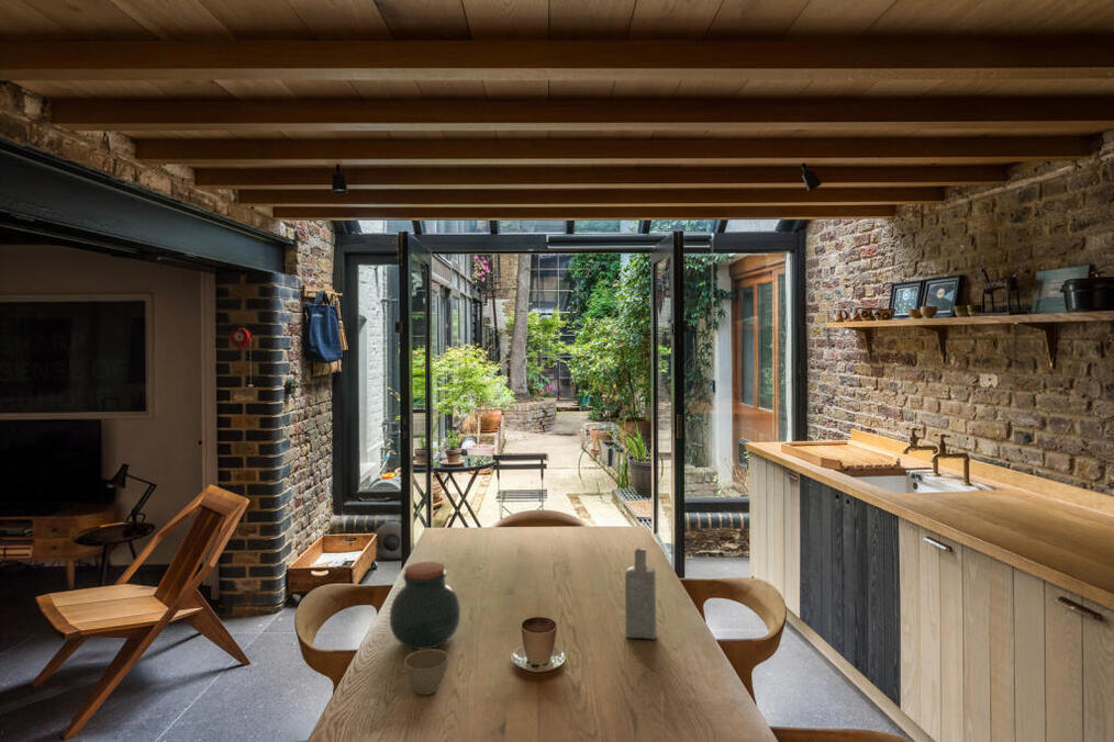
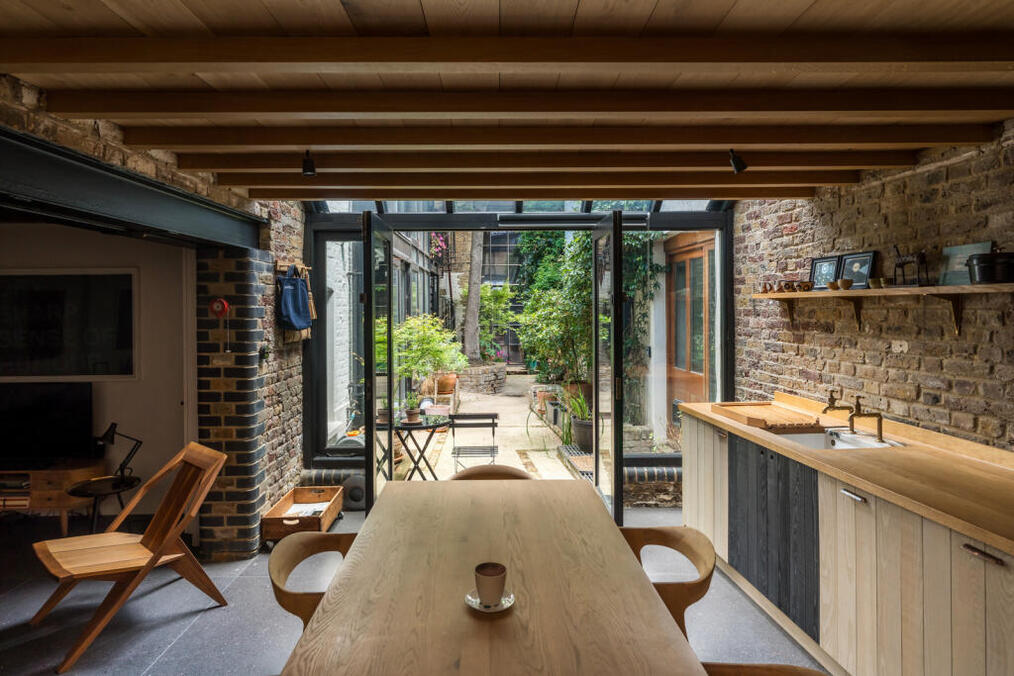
- flower pot (426, 674)
- bottle (640, 591)
- jar (425, 605)
